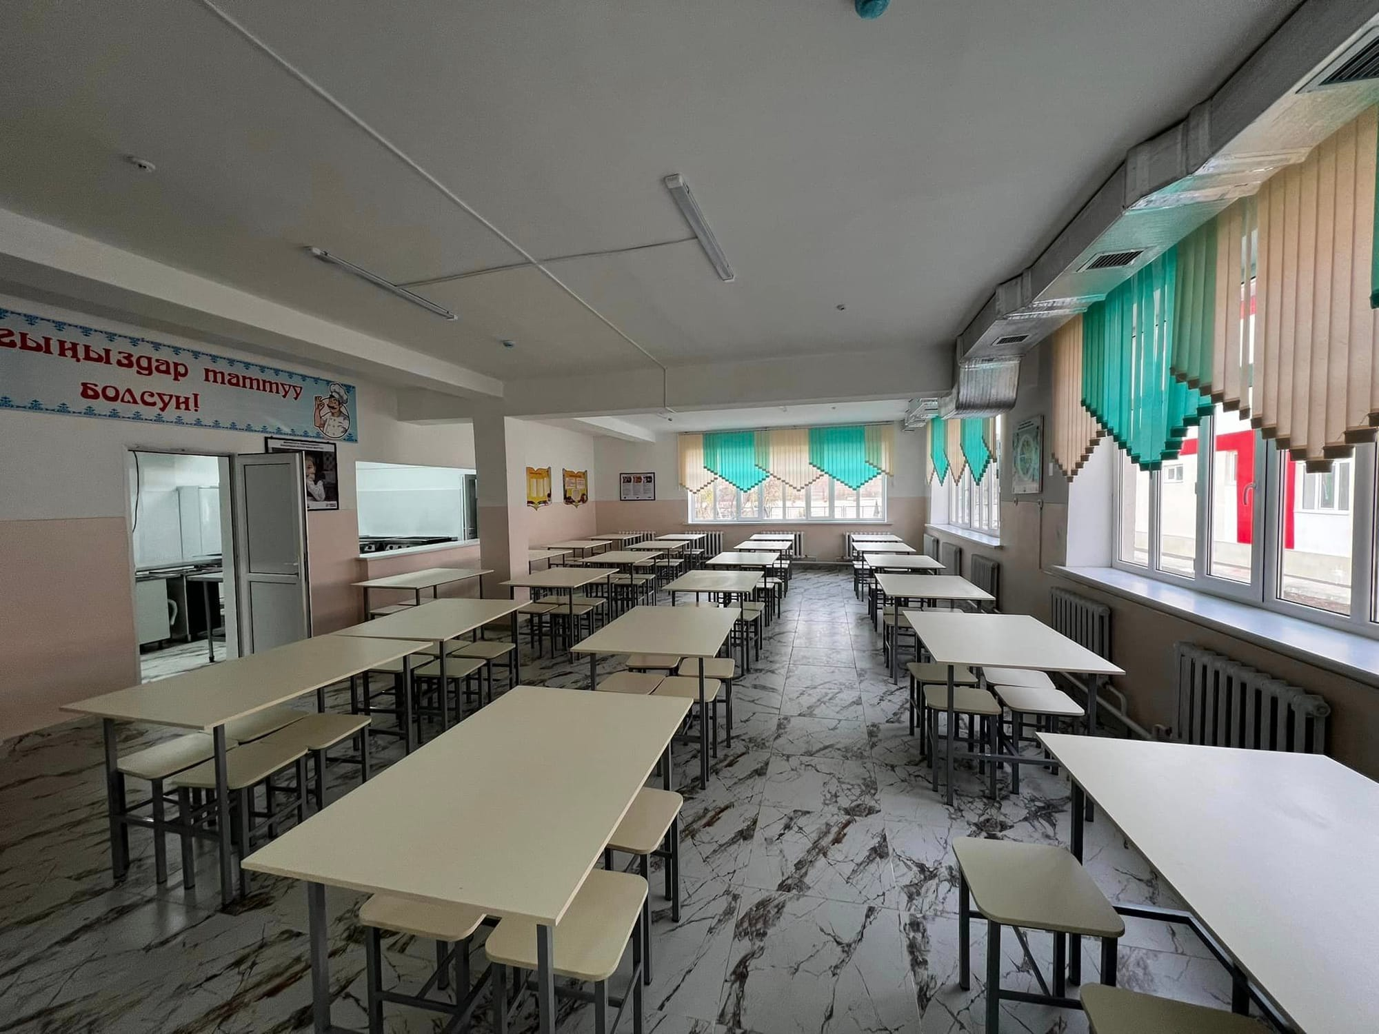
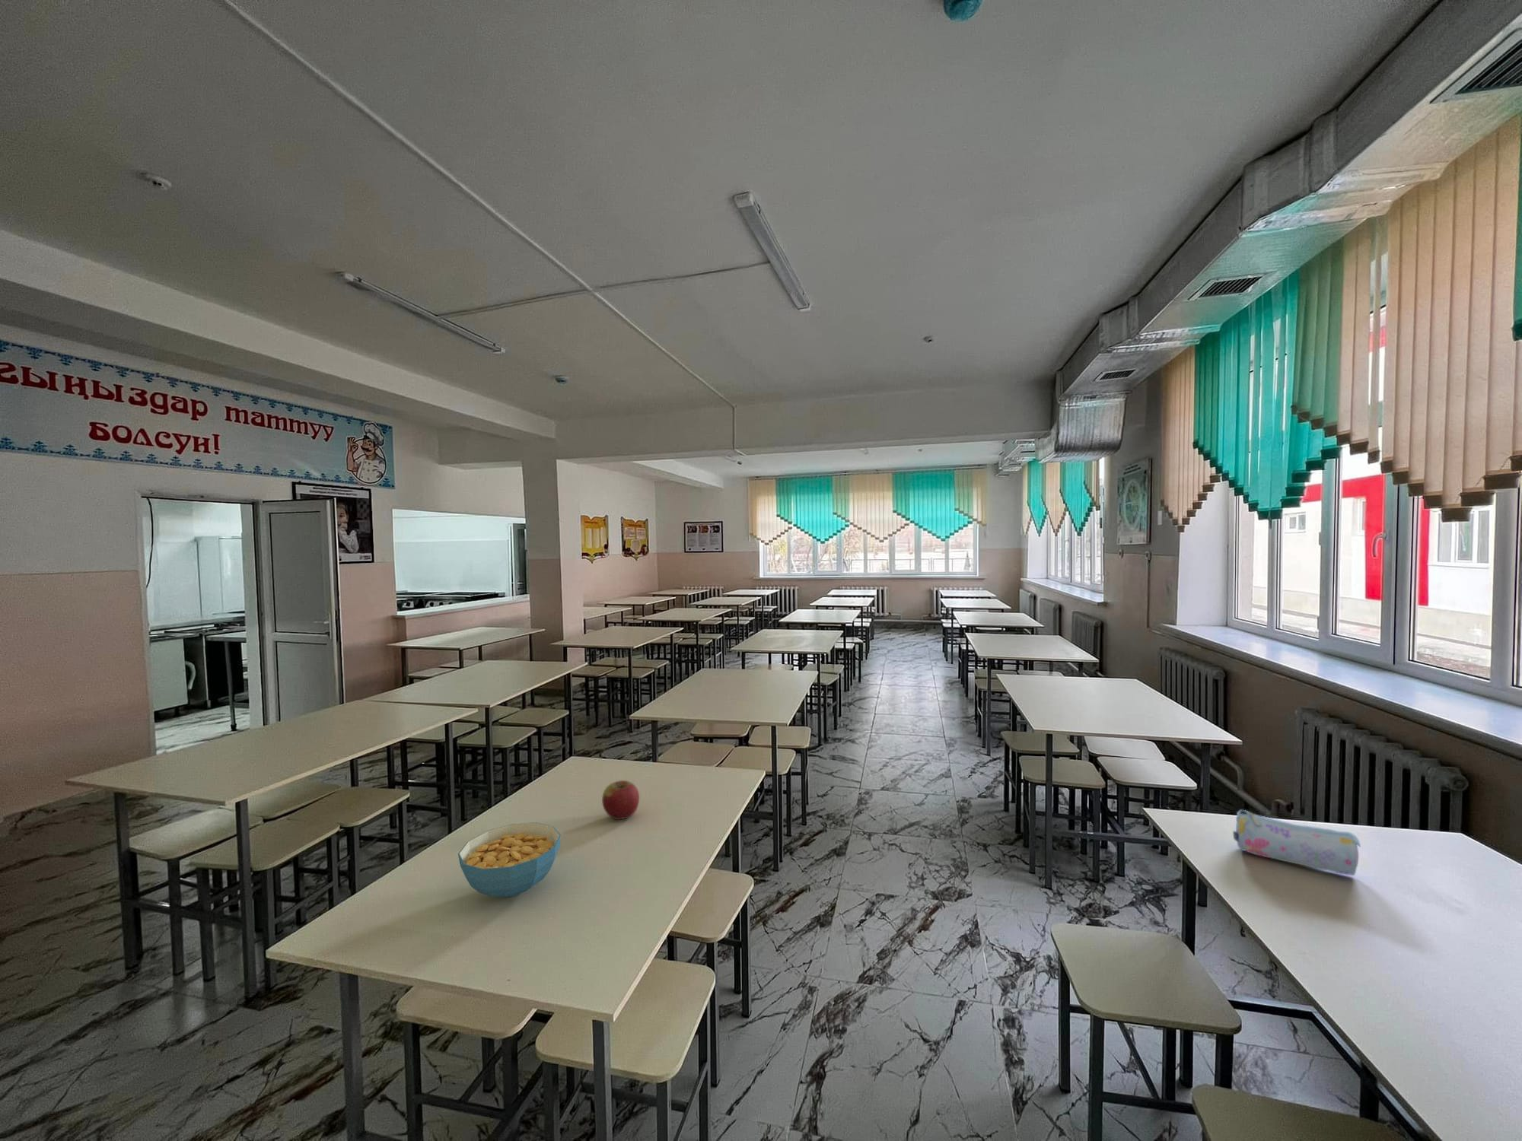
+ pencil case (1293, 840)
+ cereal bowl (512, 867)
+ apple (621, 798)
